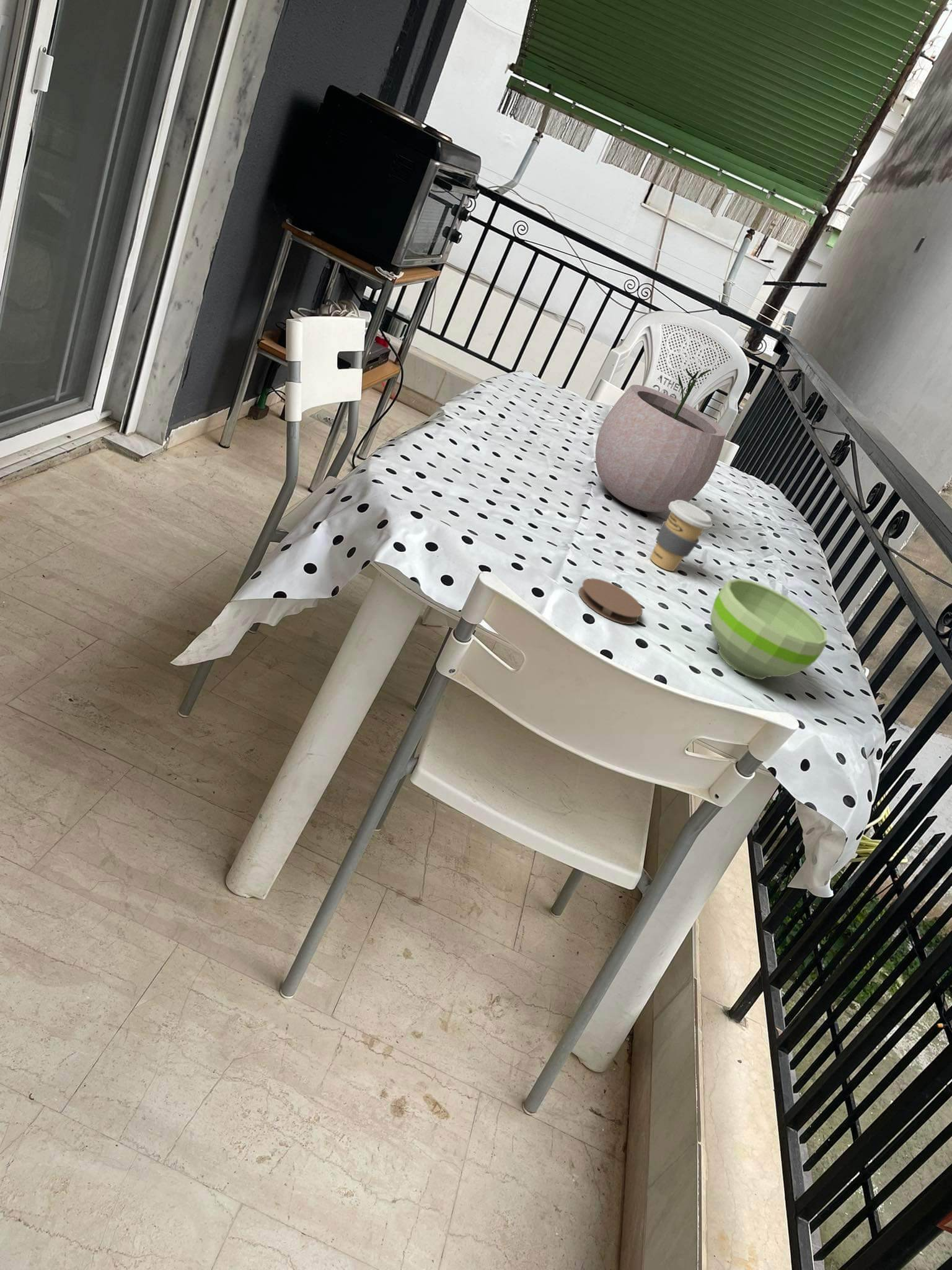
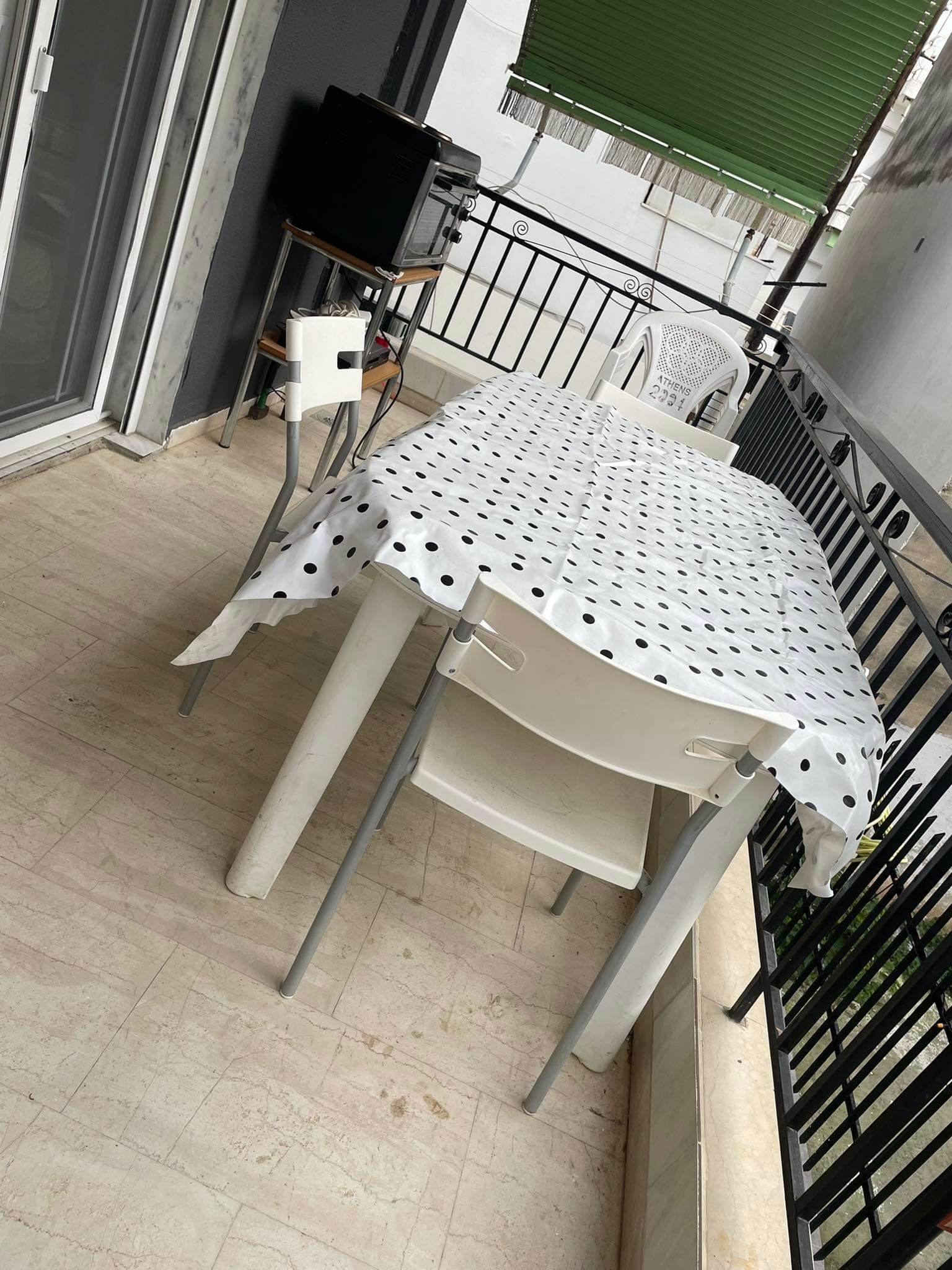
- coaster (610, 600)
- bowl (759, 636)
- coffee cup (677, 537)
- plant pot (664, 436)
